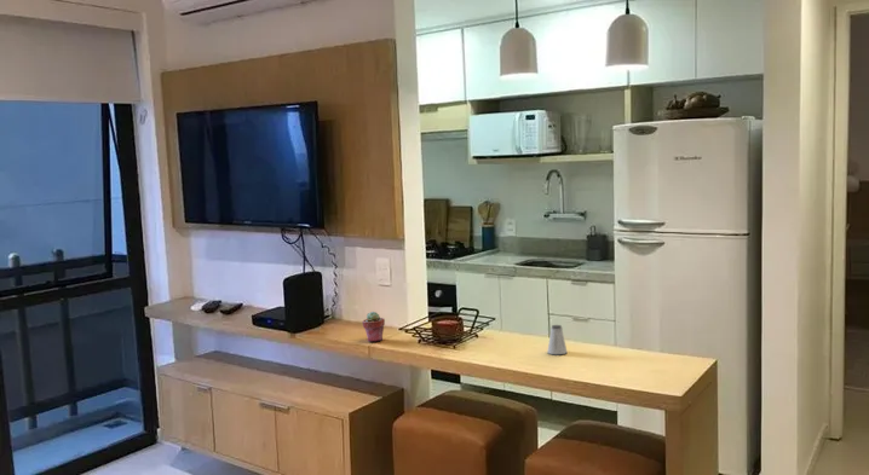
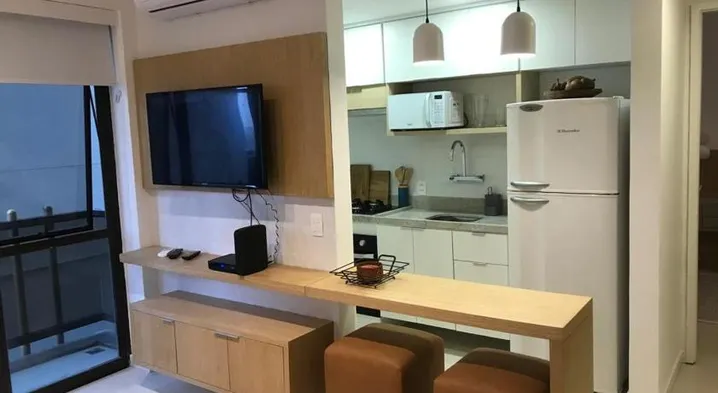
- saltshaker (557, 338)
- potted succulent (373, 325)
